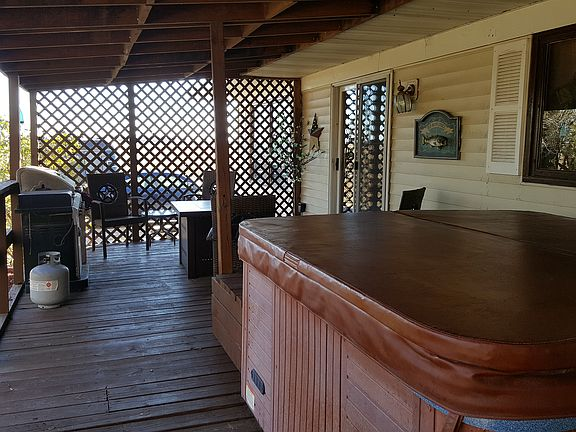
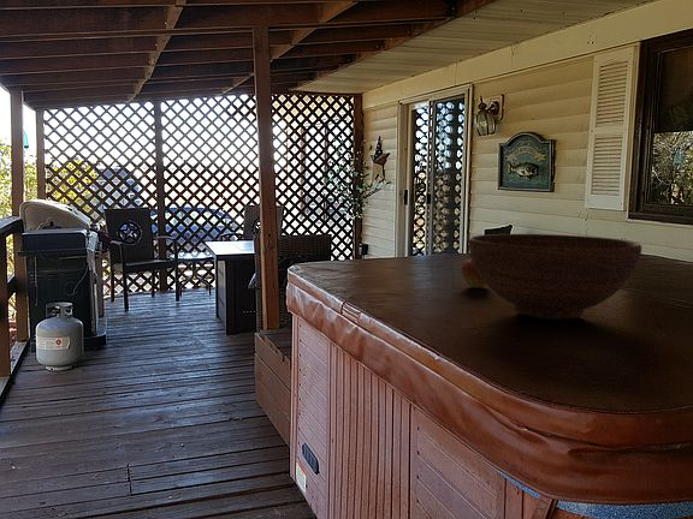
+ fruit bowl (550, 278)
+ apple (475, 269)
